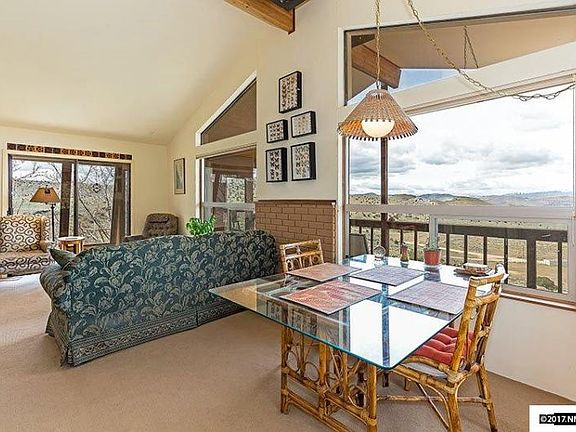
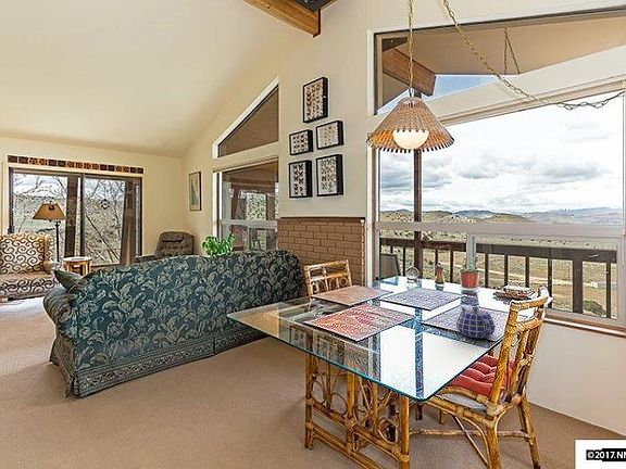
+ teapot (474, 320)
